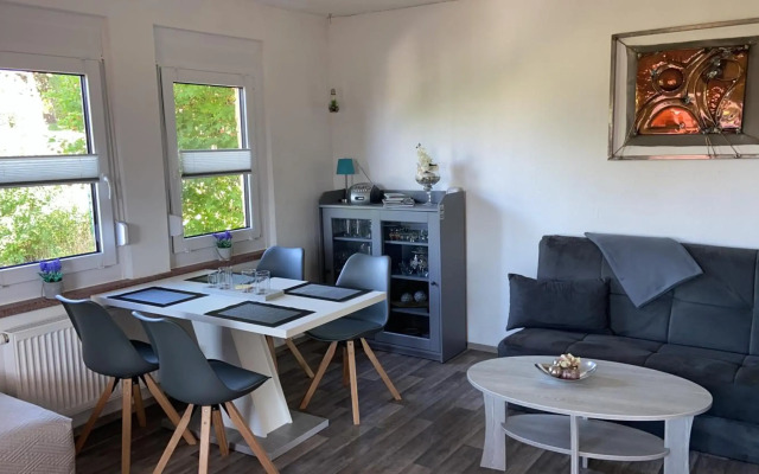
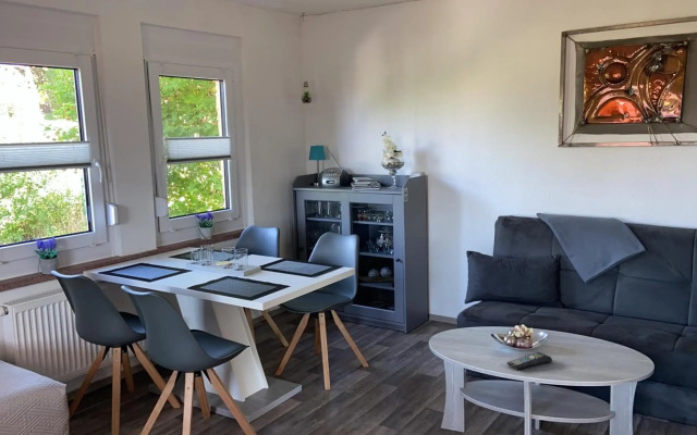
+ remote control (529, 360)
